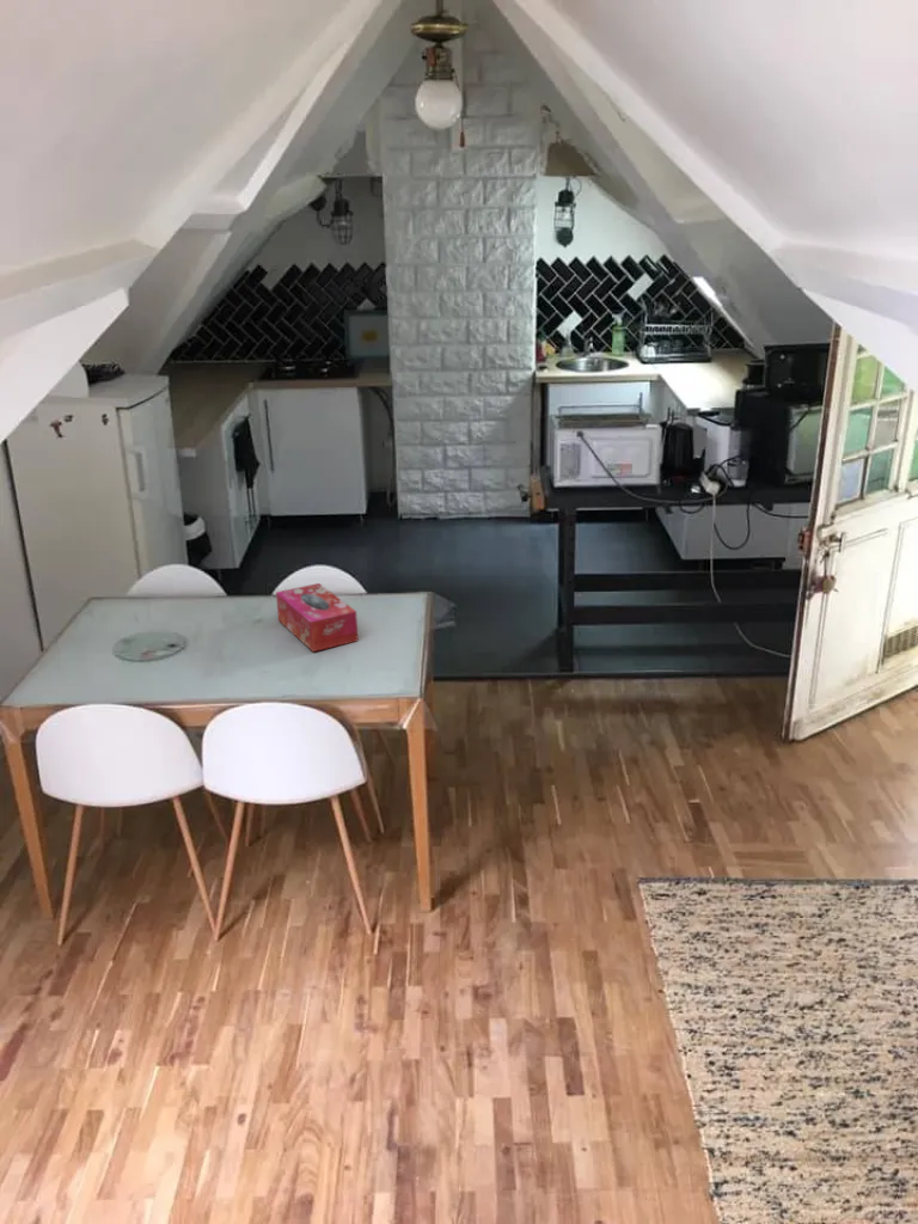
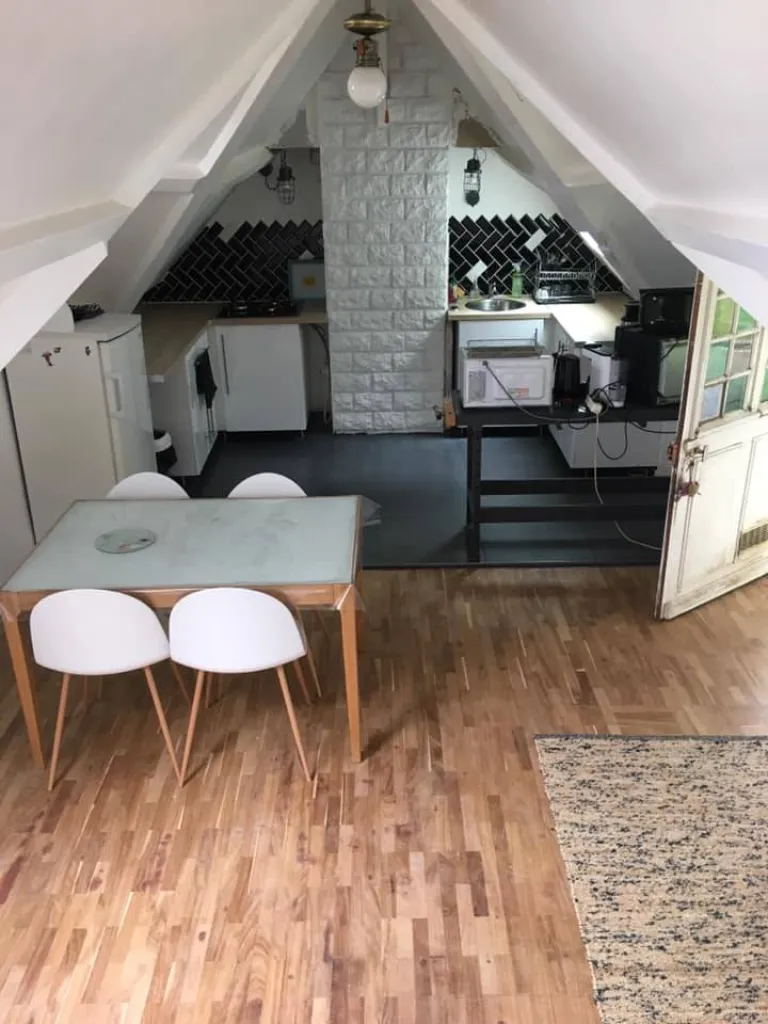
- tissue box (316, 616)
